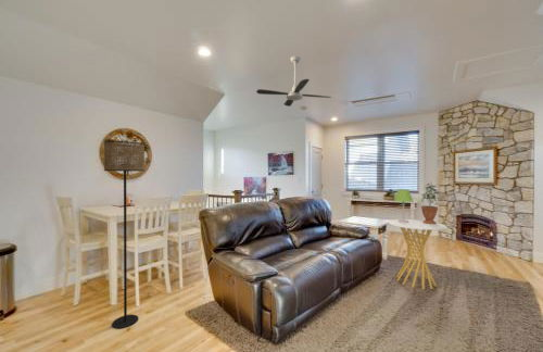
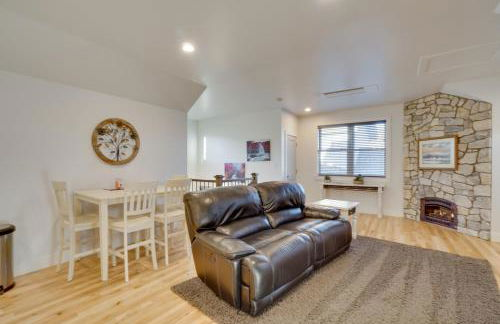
- ceiling fan (294, 77)
- floor lamp (125, 232)
- potted plant (431, 202)
- side table (415, 252)
- table lamp (403, 205)
